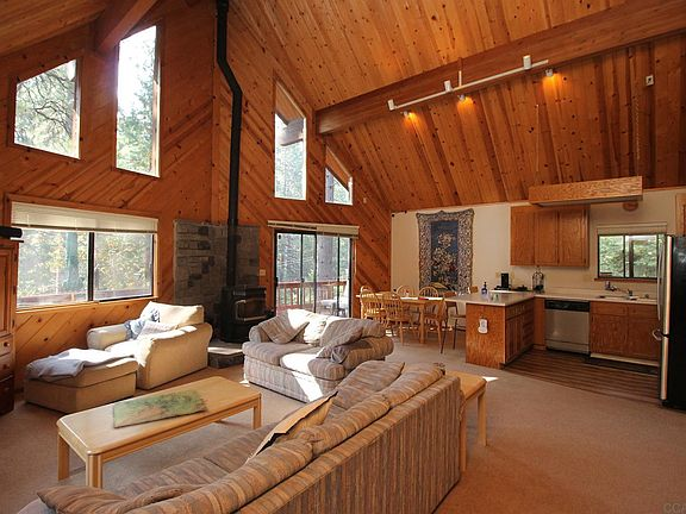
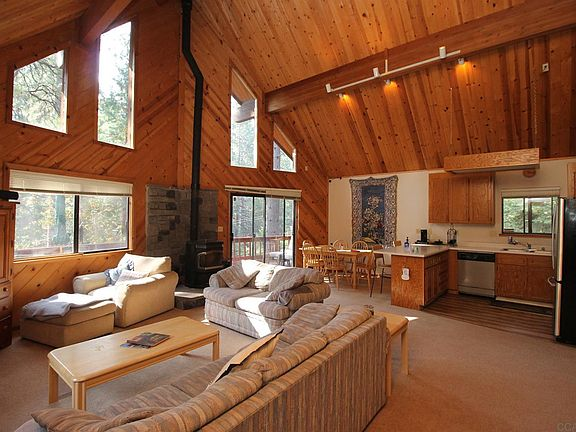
- board game (160, 405)
